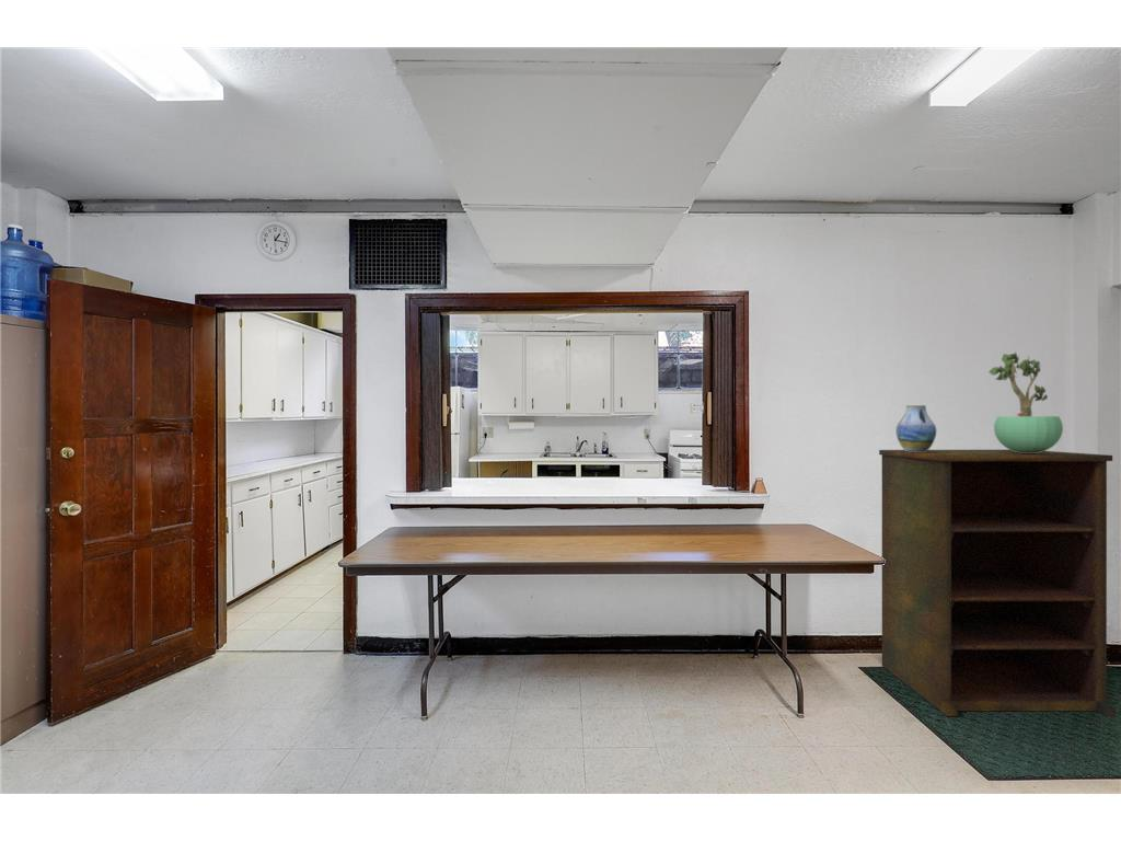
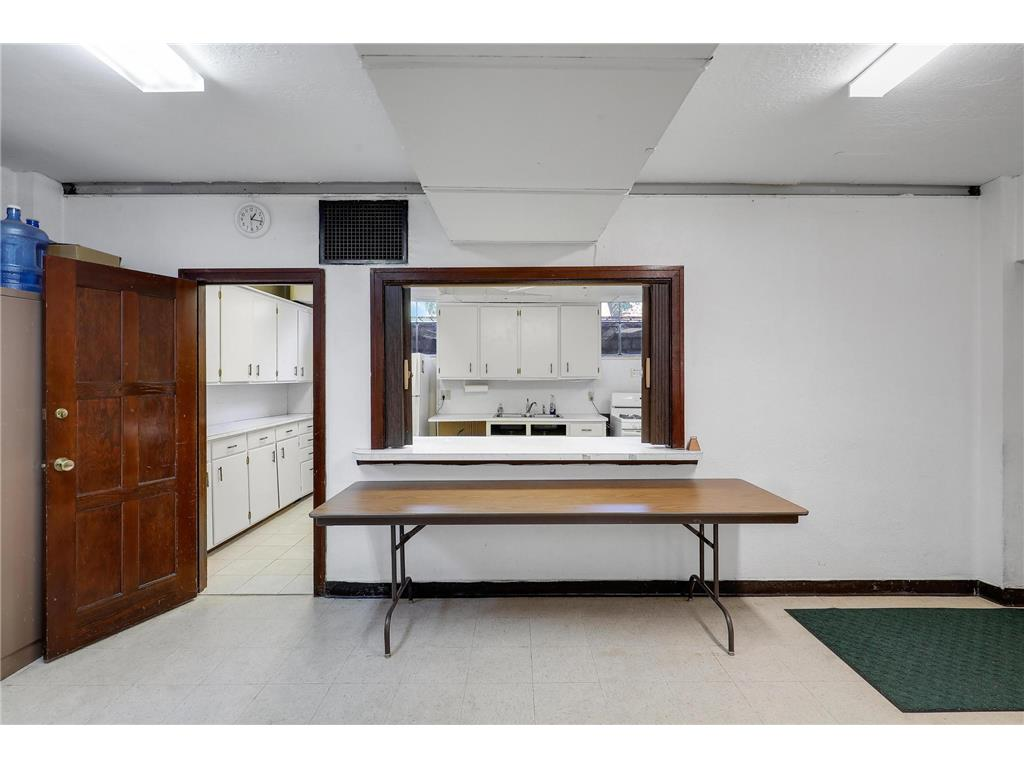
- vase (915, 428)
- shelving unit (987, 571)
- potted plant (1025, 402)
